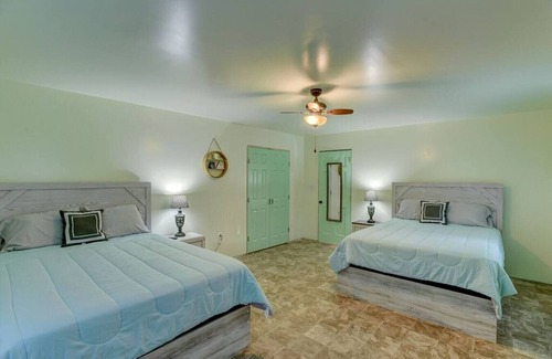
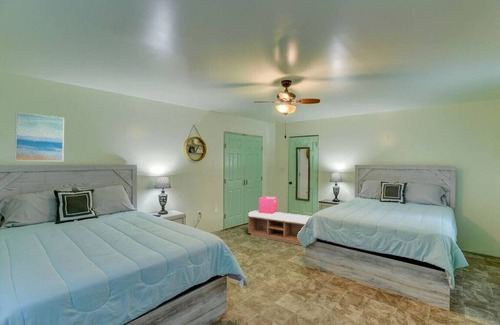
+ wall art (40, 138)
+ bench (279, 225)
+ storage bin (268, 204)
